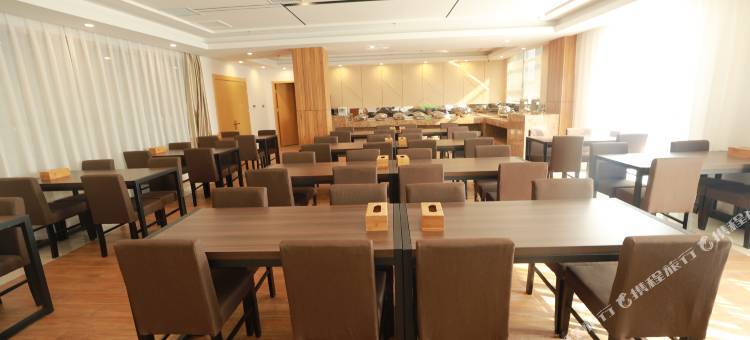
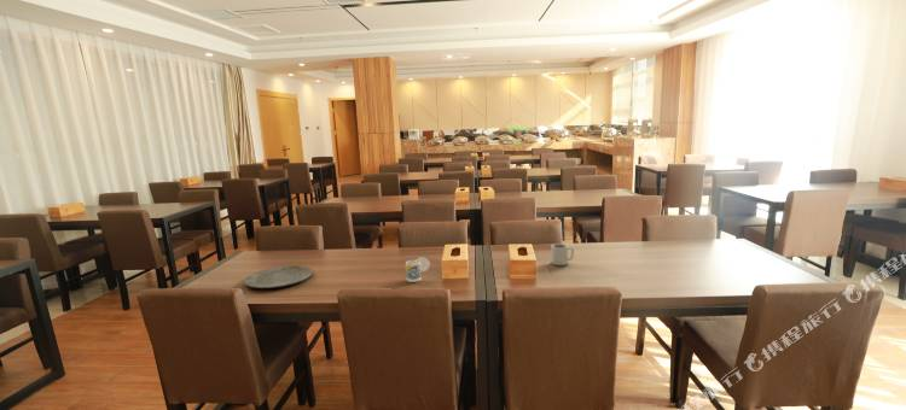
+ cup (418, 268)
+ cup (562, 253)
+ plate (279, 277)
